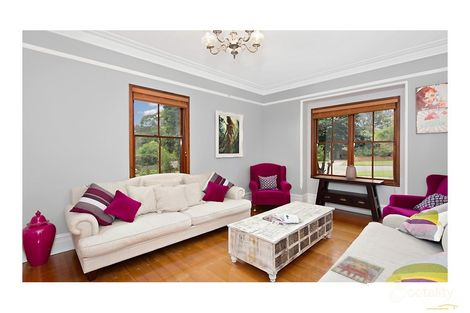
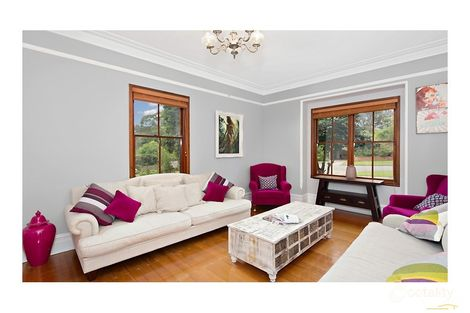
- magazine (357, 268)
